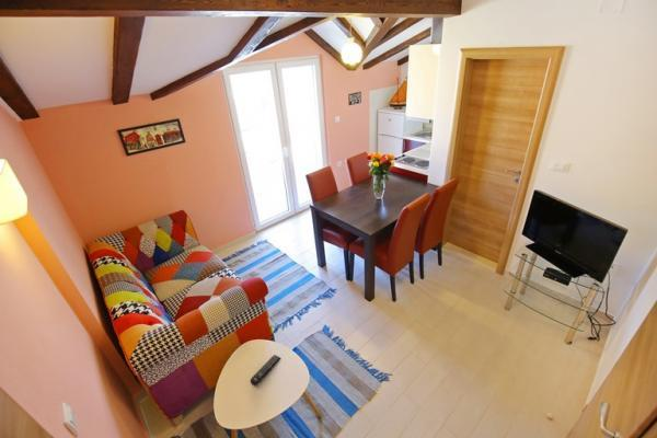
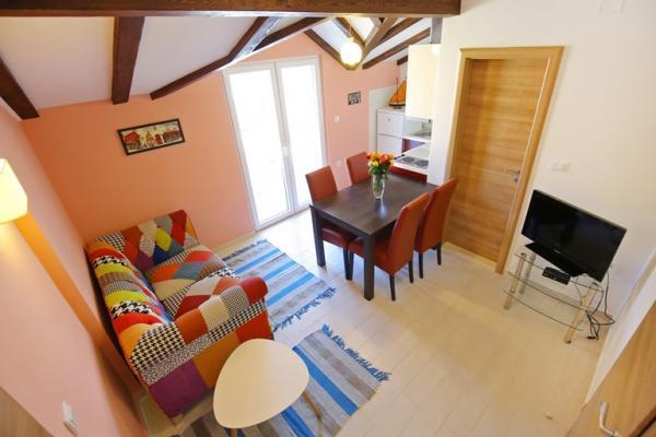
- remote control (266, 369)
